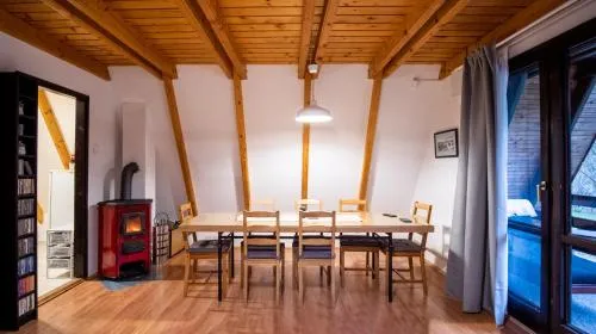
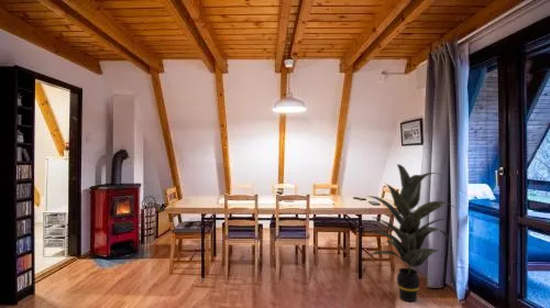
+ indoor plant (407, 230)
